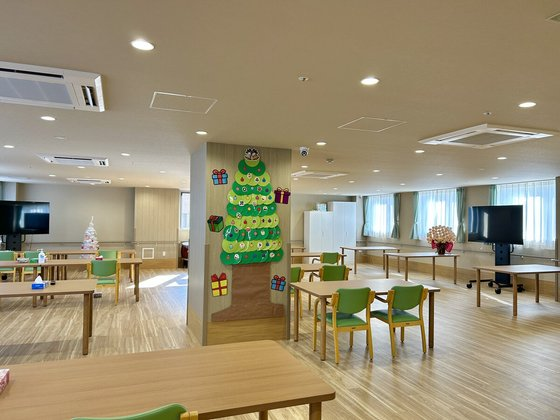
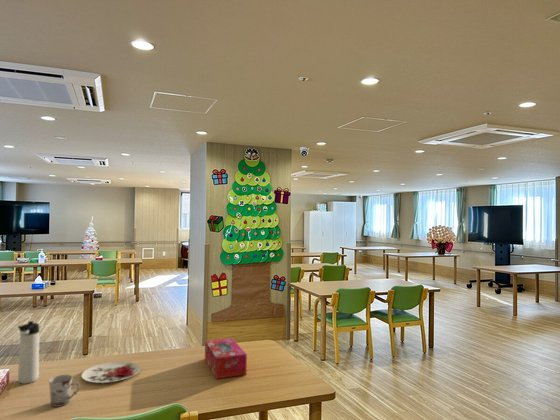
+ thermos bottle (27, 352)
+ cup (64, 390)
+ tissue box (224, 356)
+ plate (111, 371)
